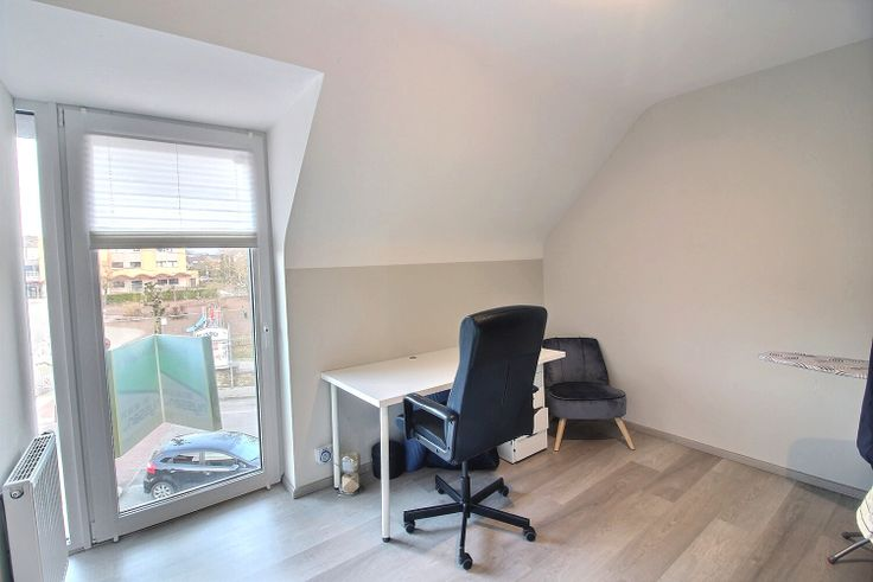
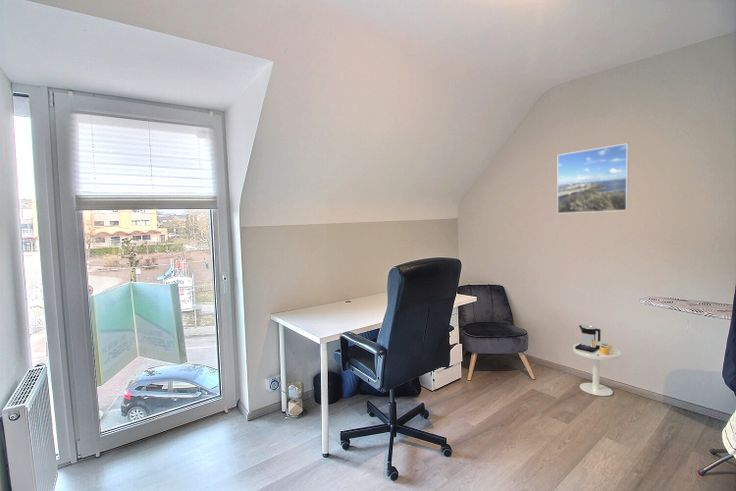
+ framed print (590, 181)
+ side table (596, 359)
